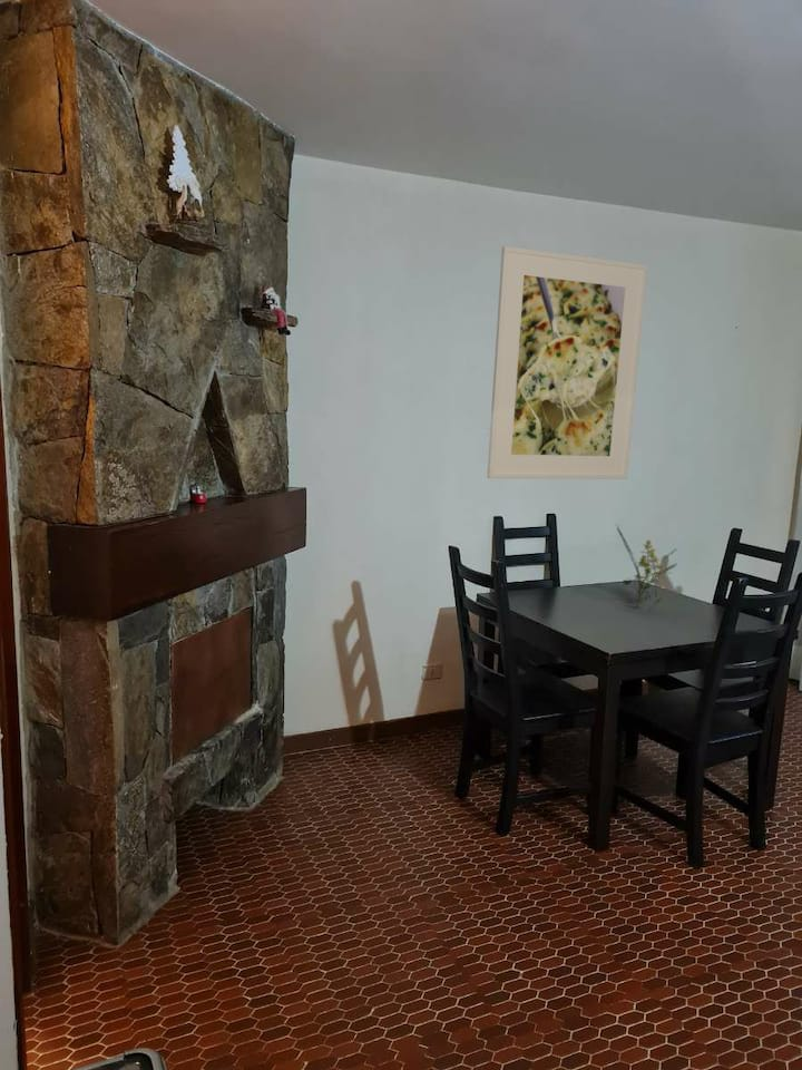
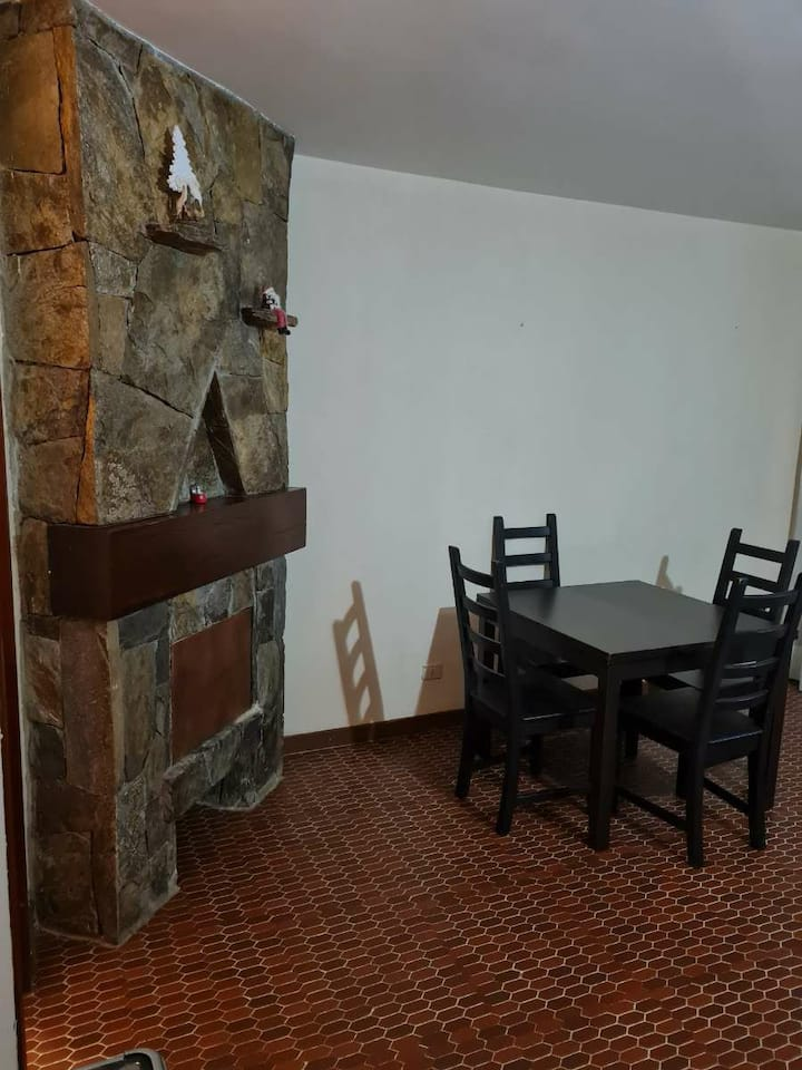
- flower arrangement (645, 568)
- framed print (568, 369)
